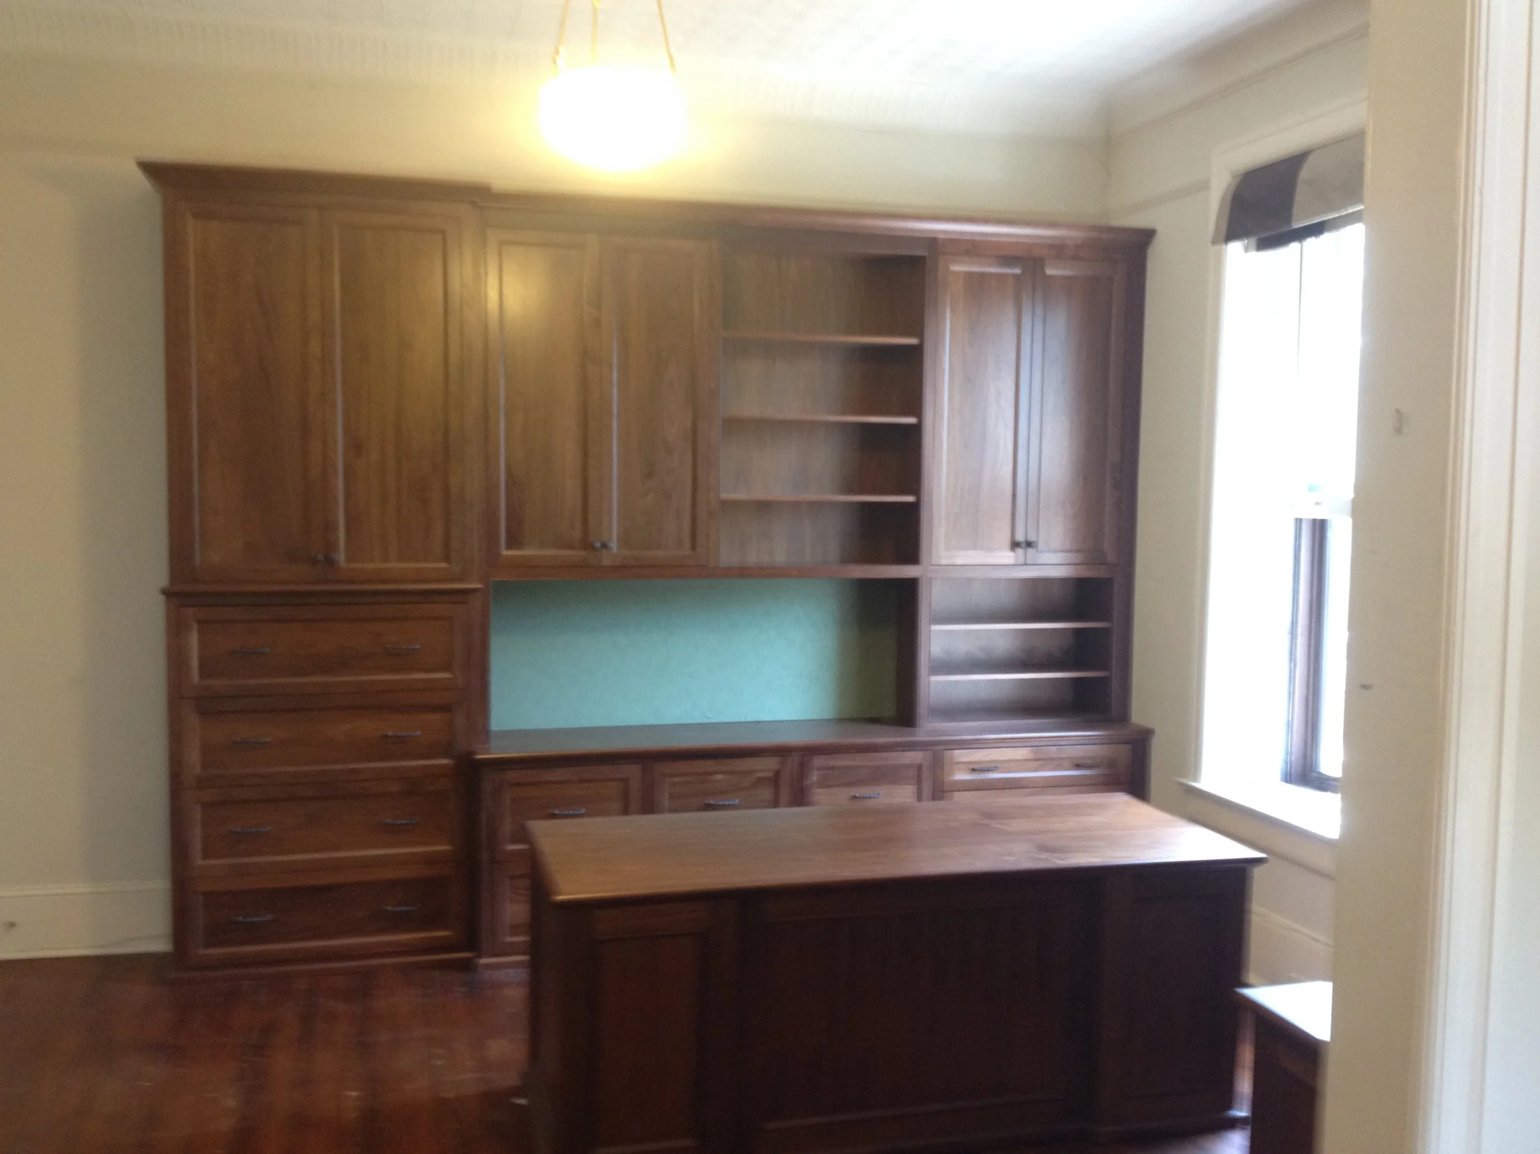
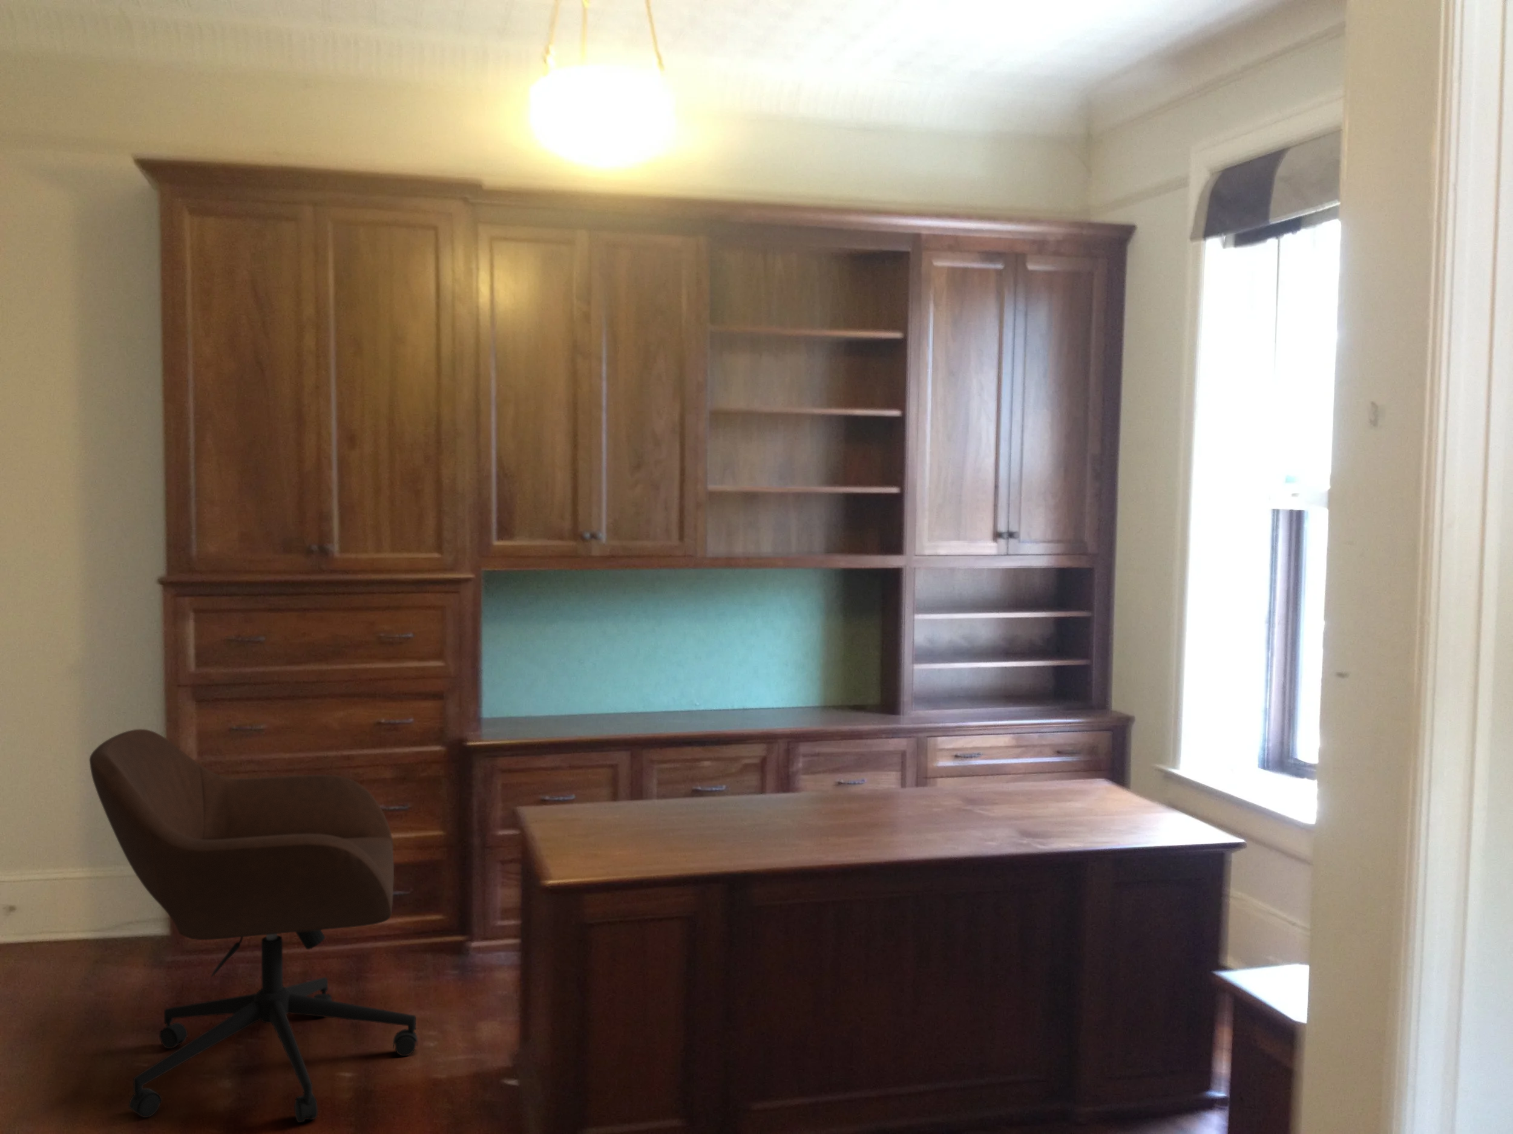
+ office chair (272, 903)
